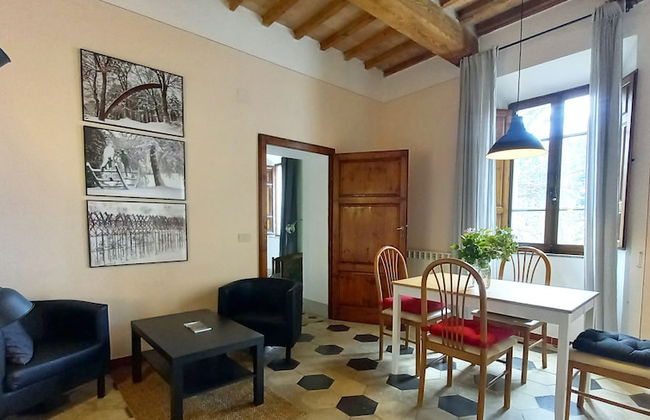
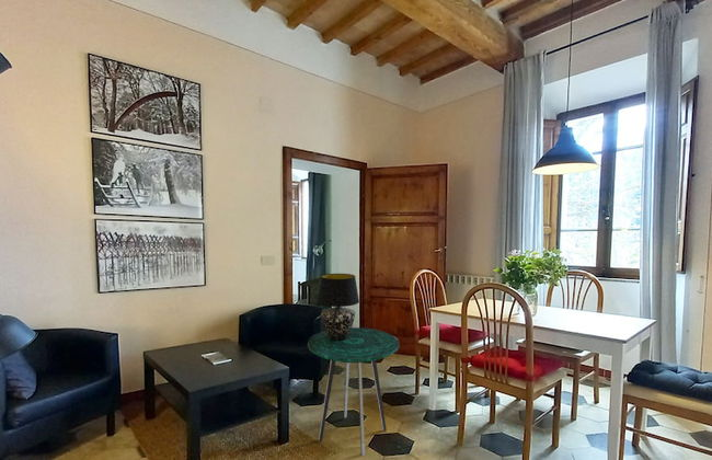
+ side table (358, 388)
+ table lamp (337, 307)
